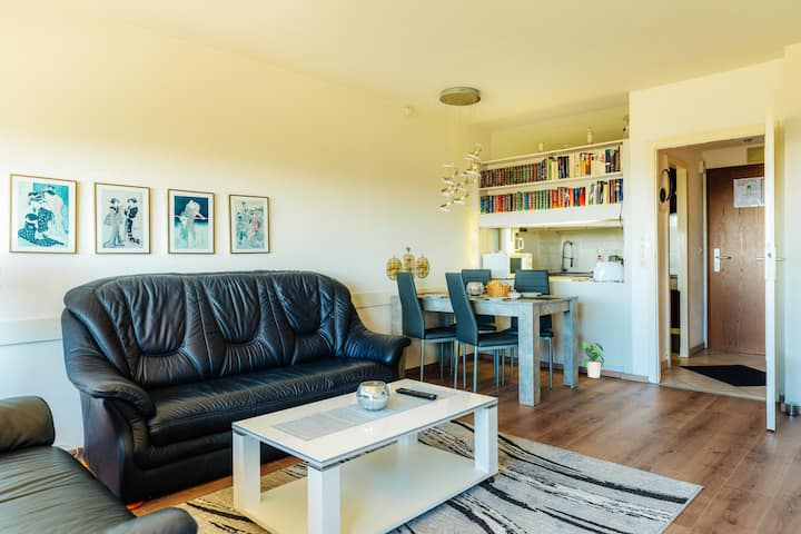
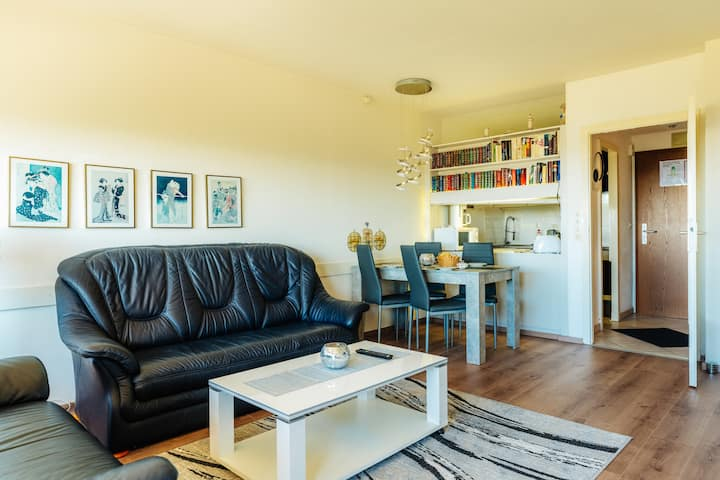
- potted plant (591, 358)
